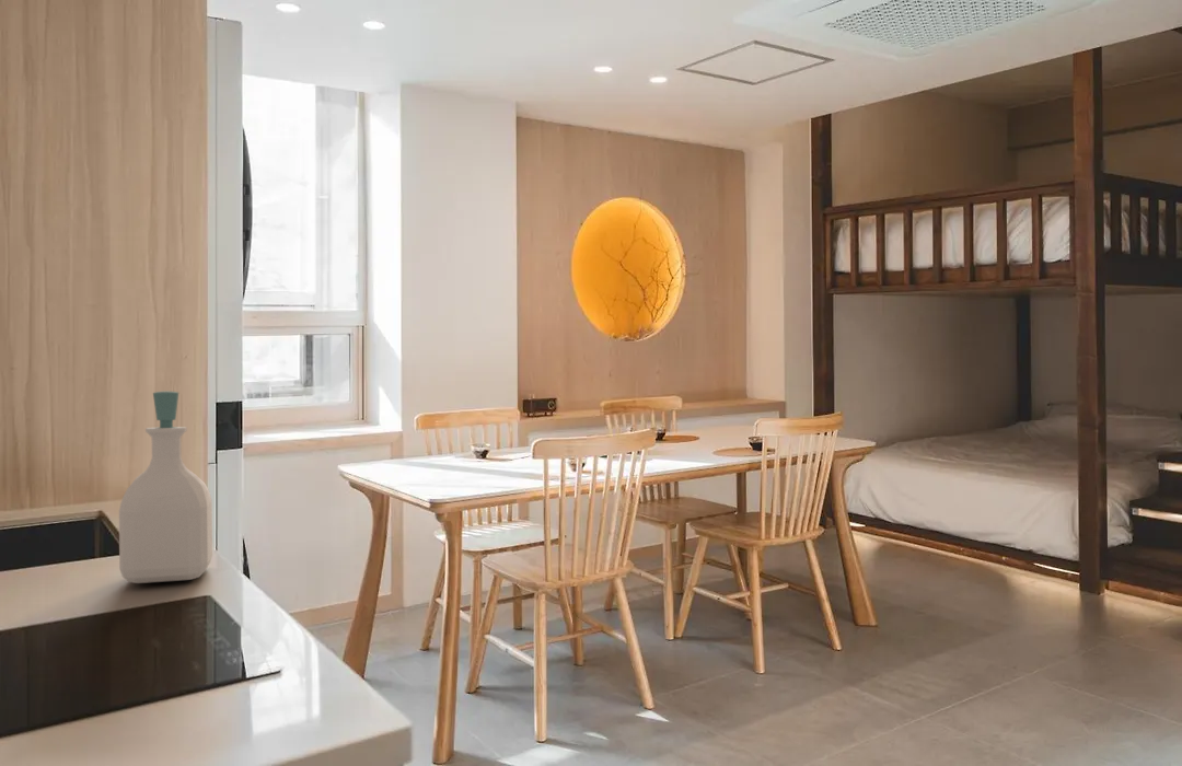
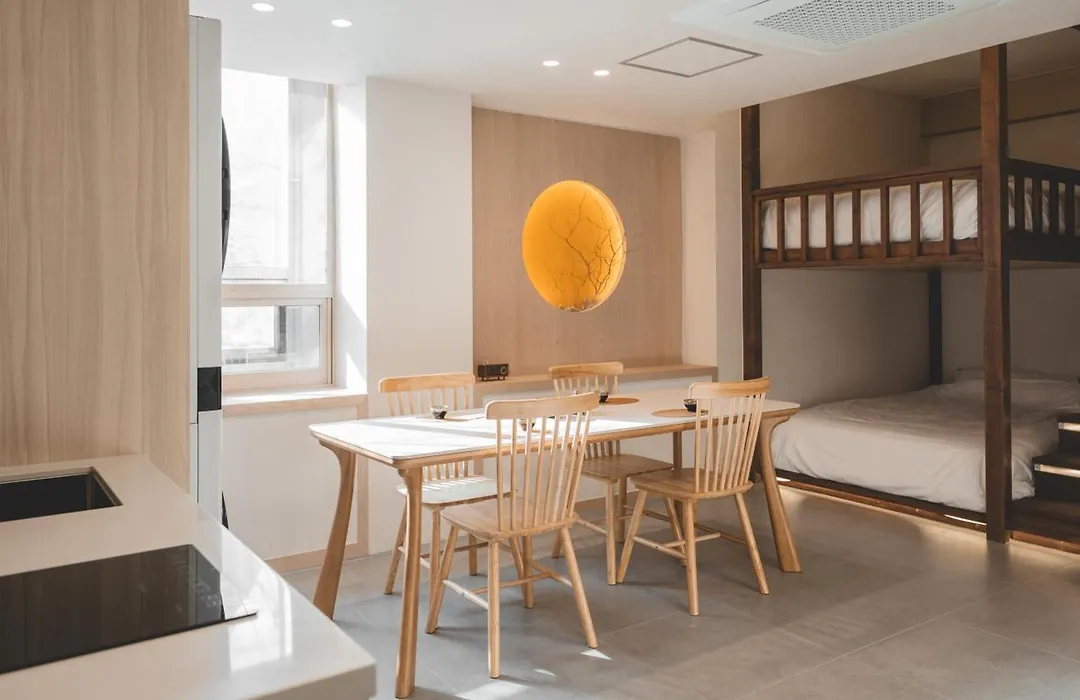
- soap bottle (166, 484)
